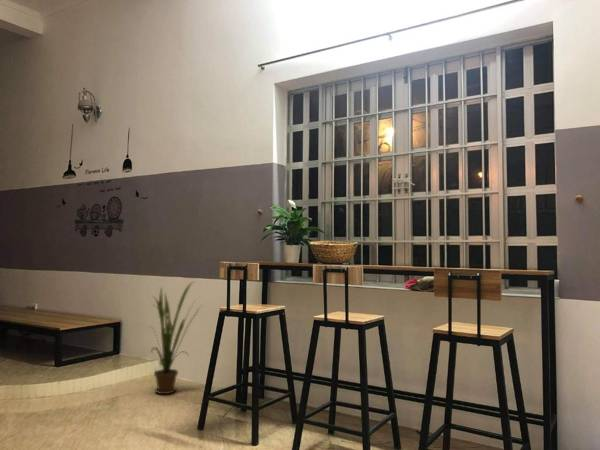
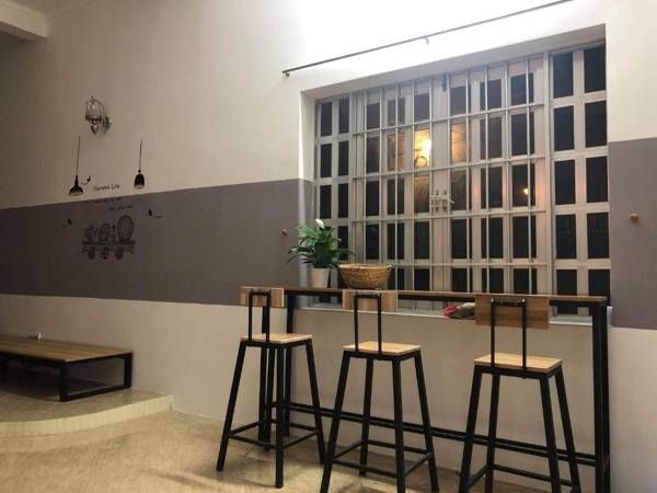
- house plant (169, 336)
